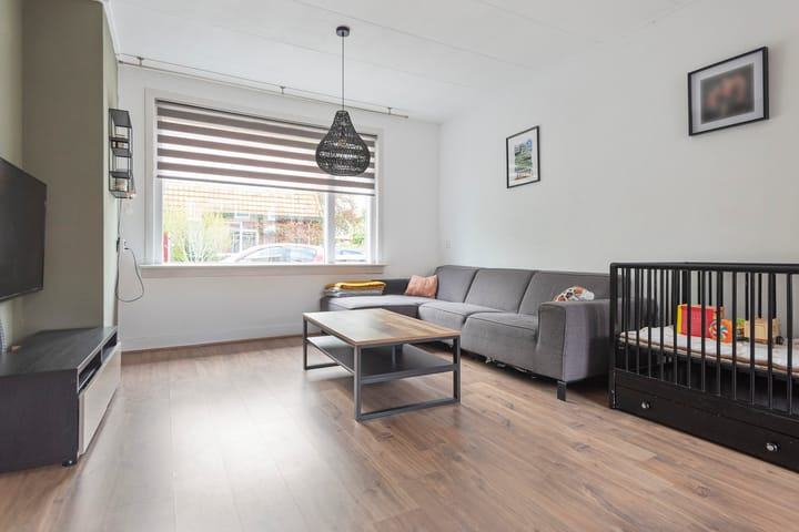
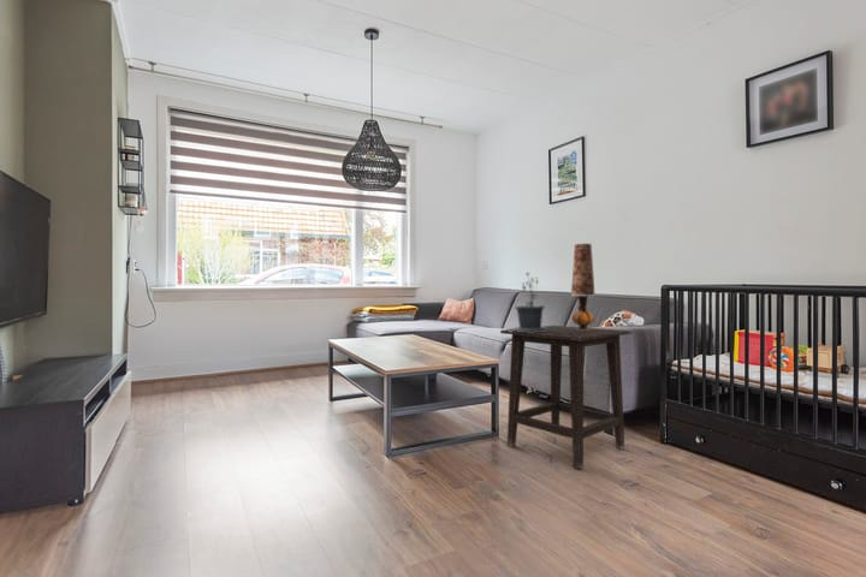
+ side table (570, 388)
+ potted plant (527, 301)
+ table lamp (582, 286)
